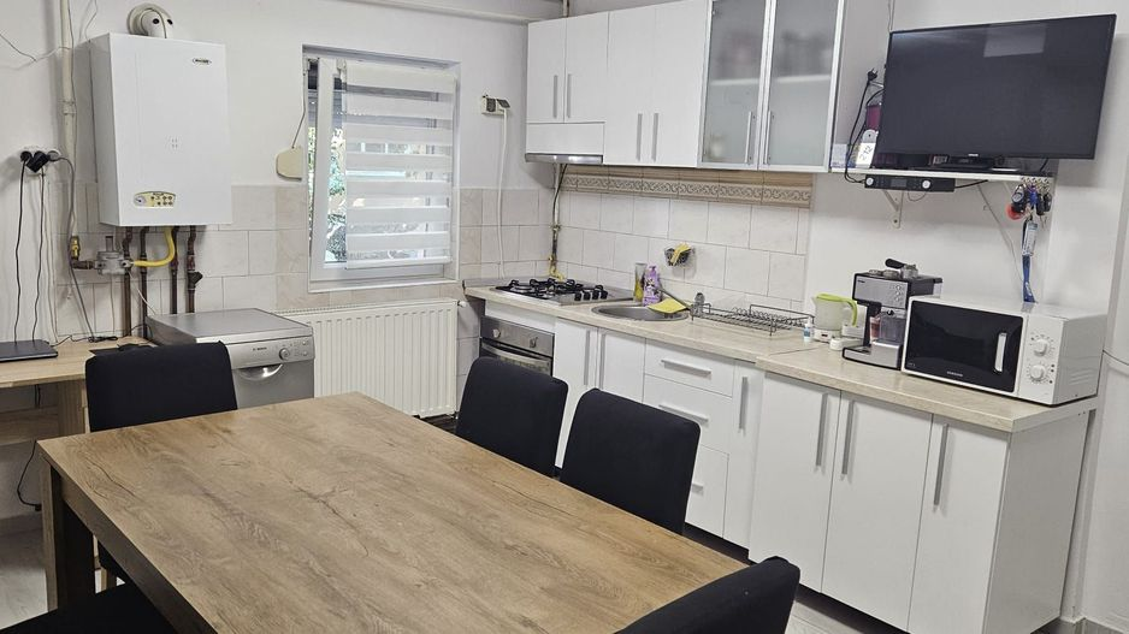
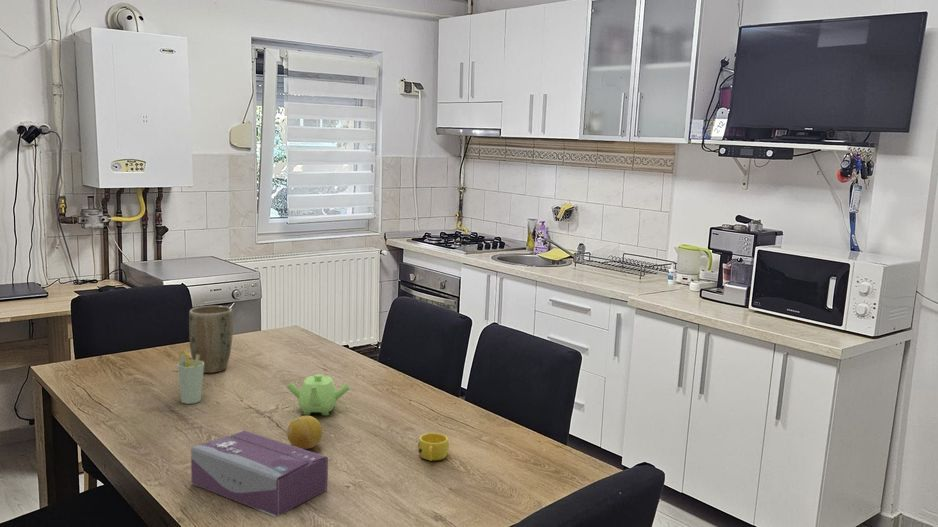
+ cup (189, 375)
+ fruit (304, 432)
+ tissue box (259, 468)
+ cup (432, 448)
+ plant pot (211, 339)
+ teapot (317, 393)
